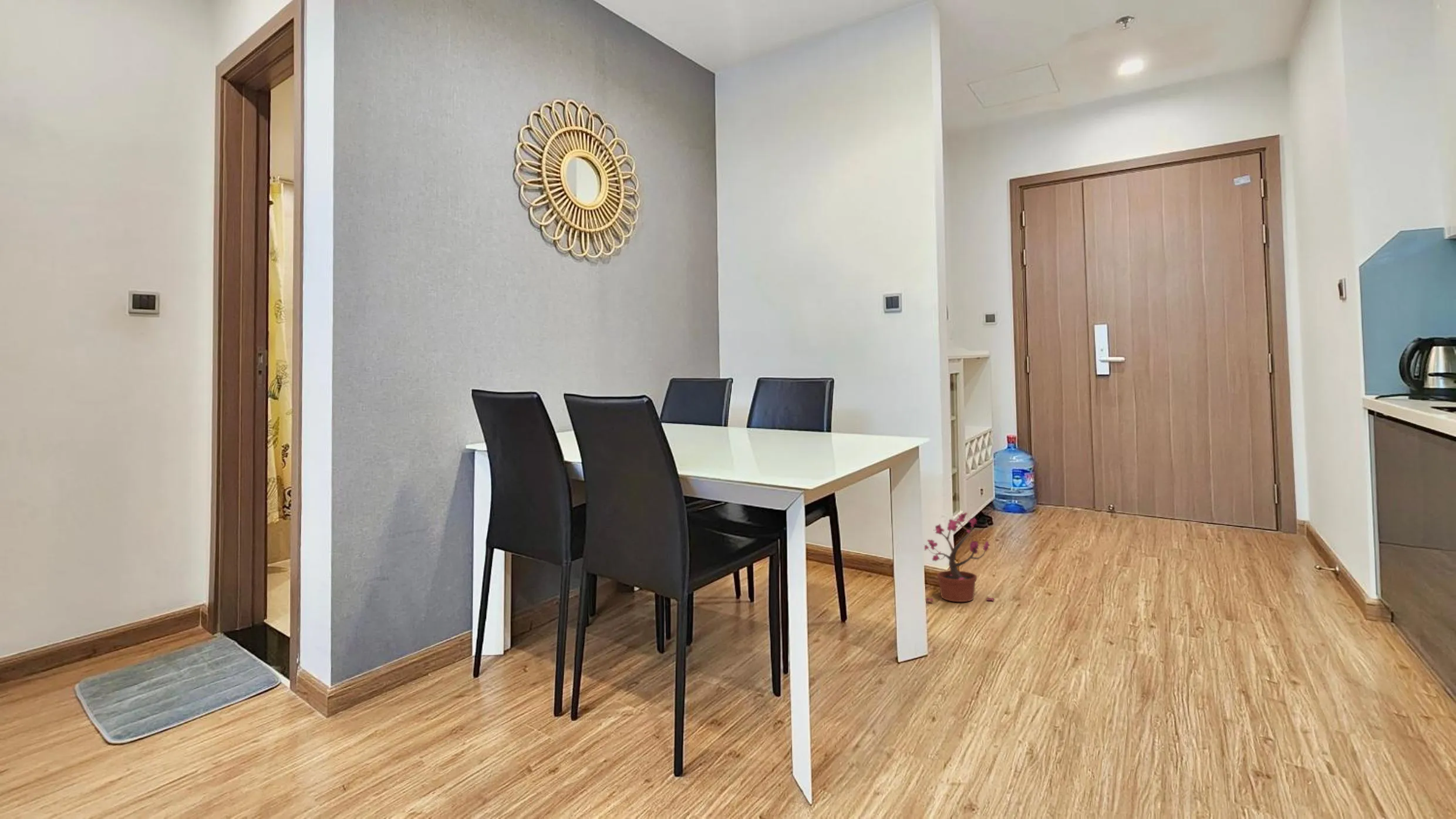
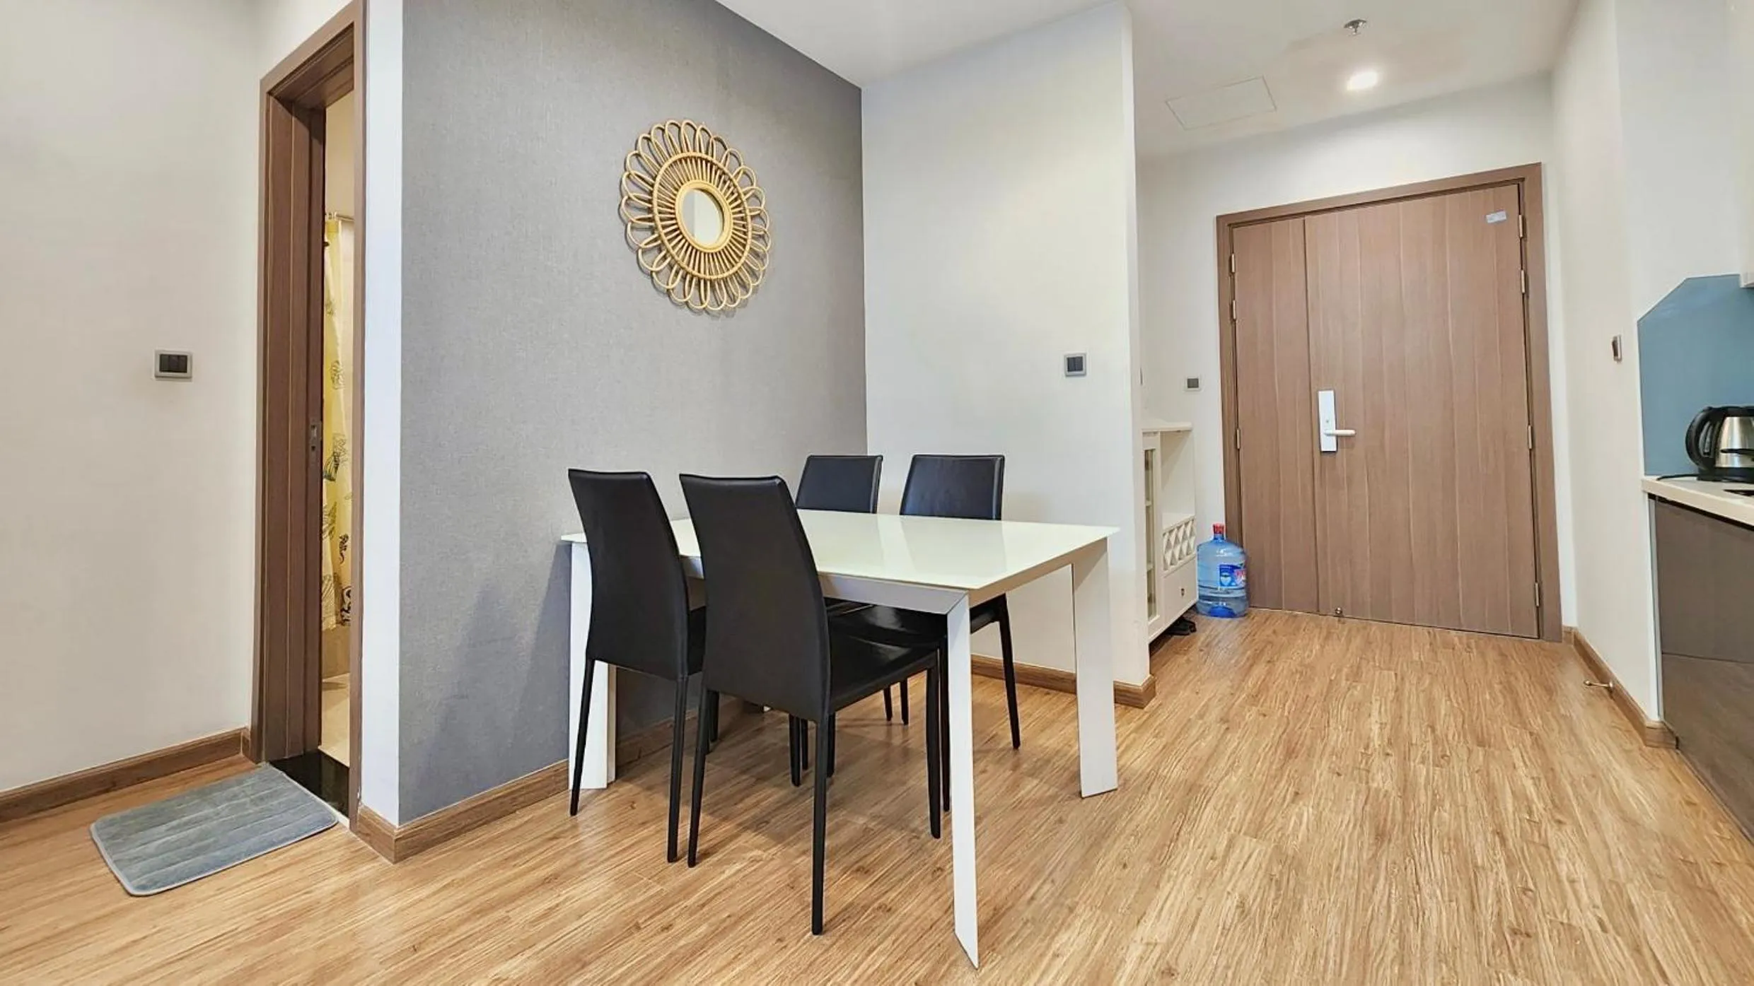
- potted plant (953, 556)
